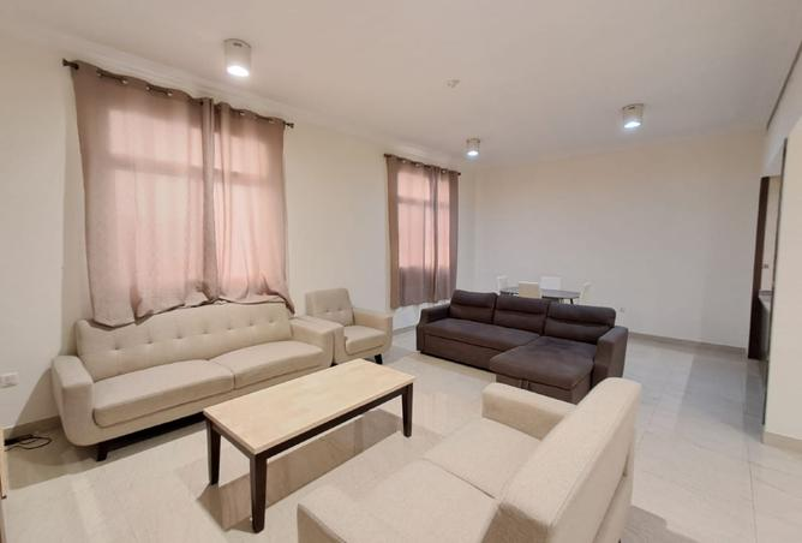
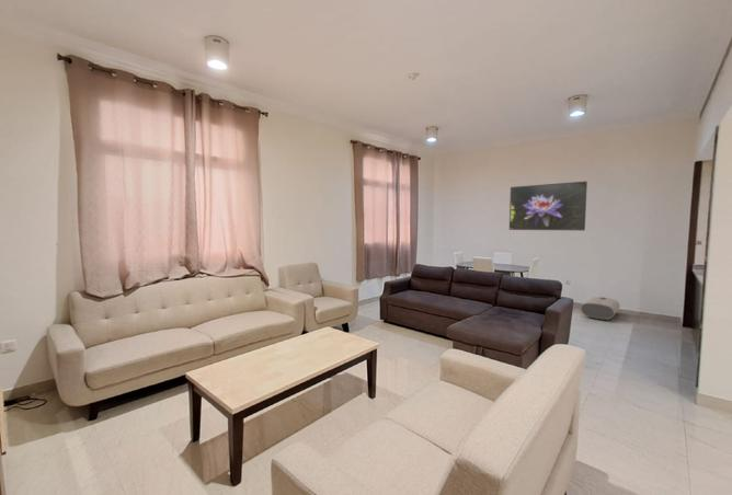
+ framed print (545, 207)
+ water heater (601, 307)
